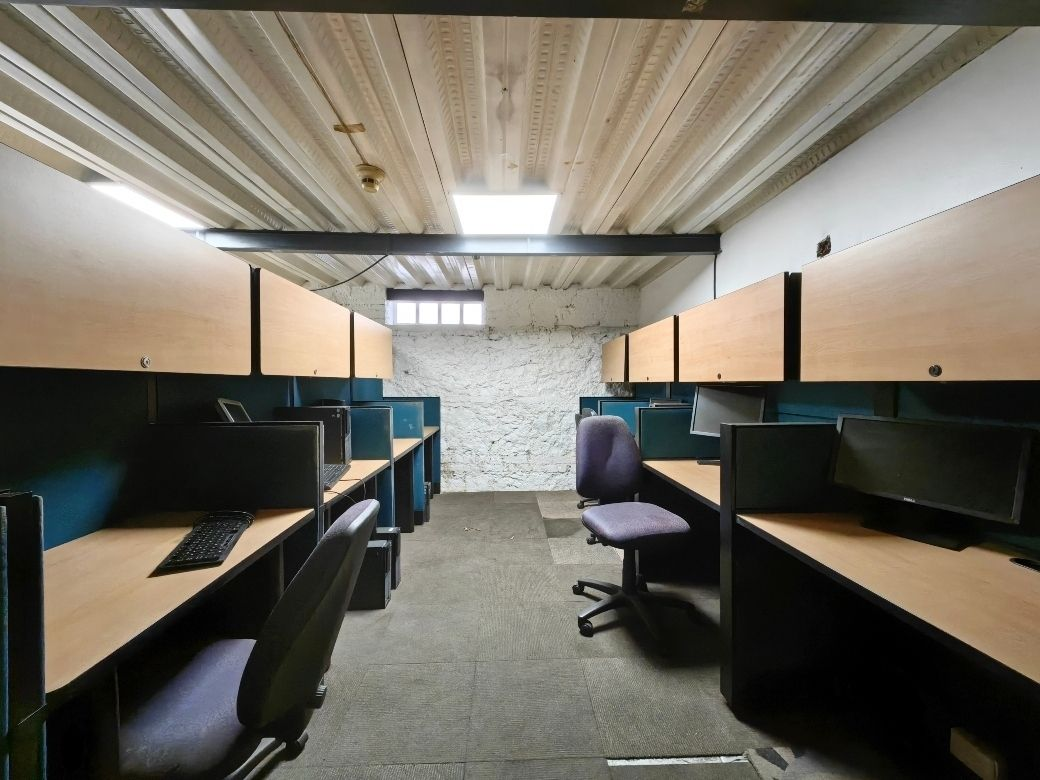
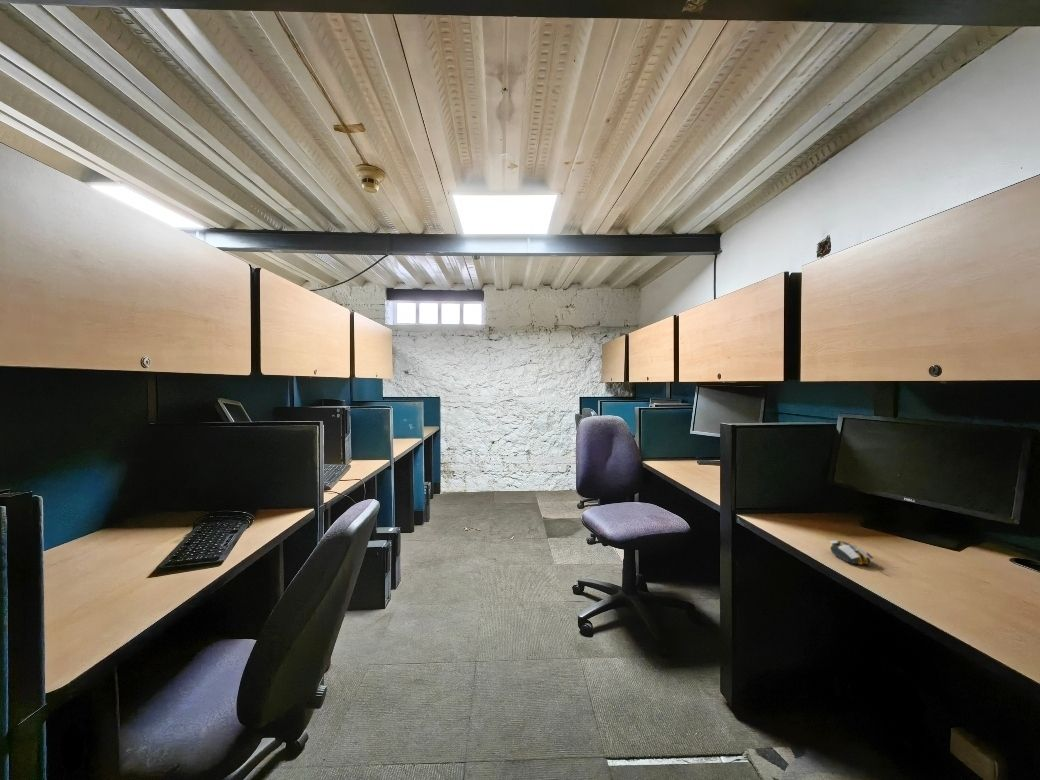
+ computer mouse (855, 553)
